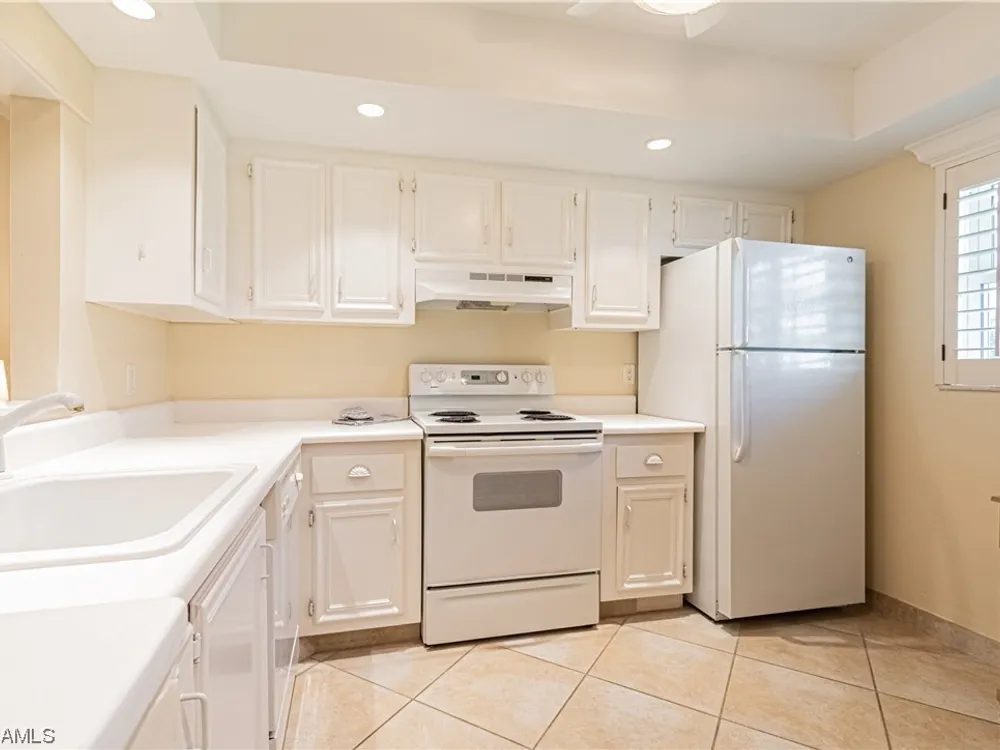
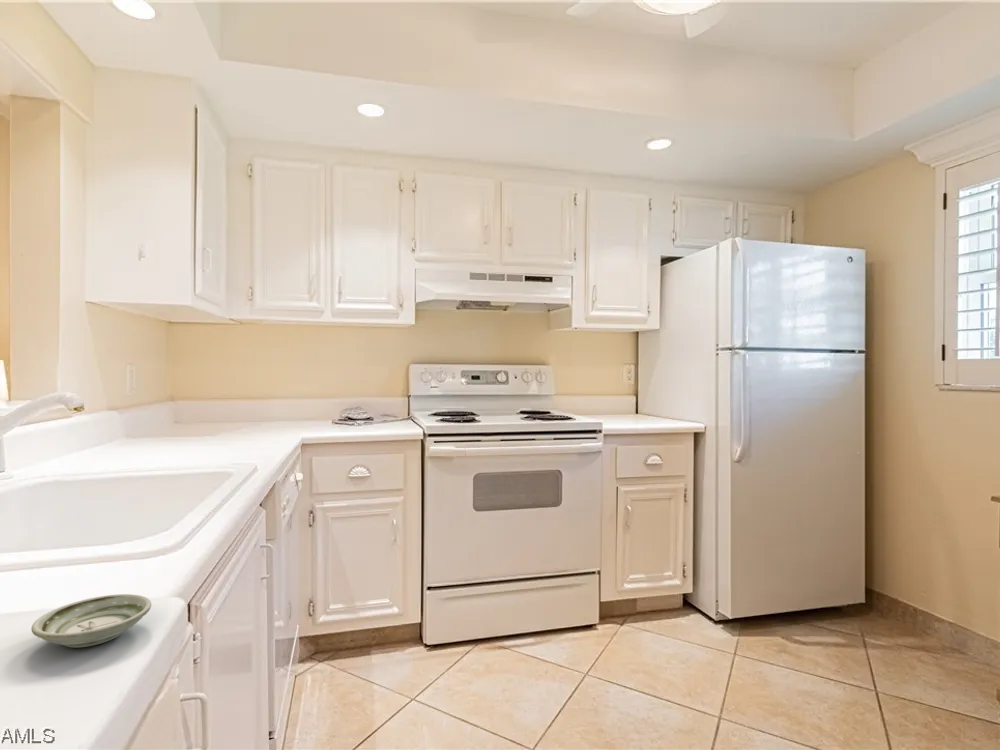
+ saucer (94, 623)
